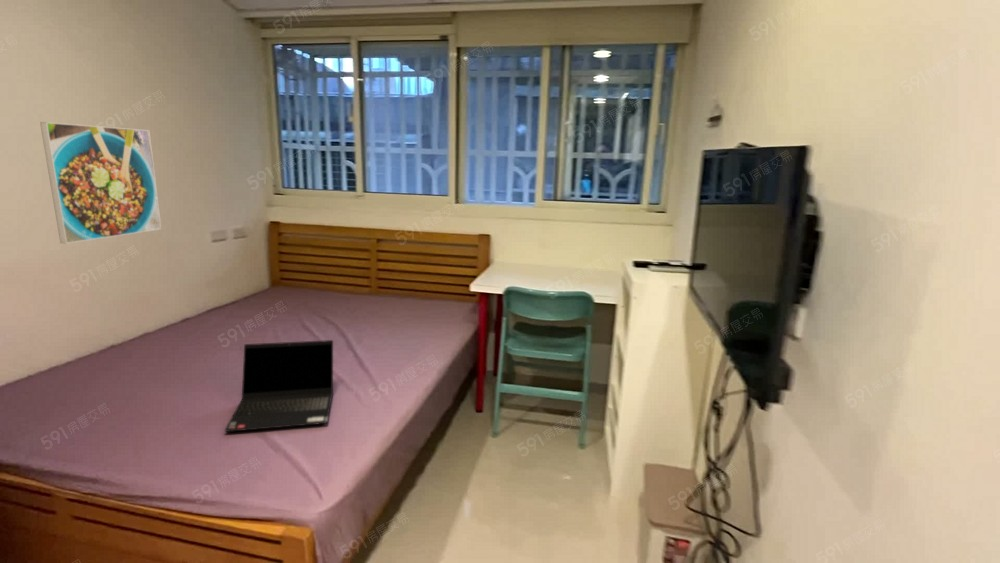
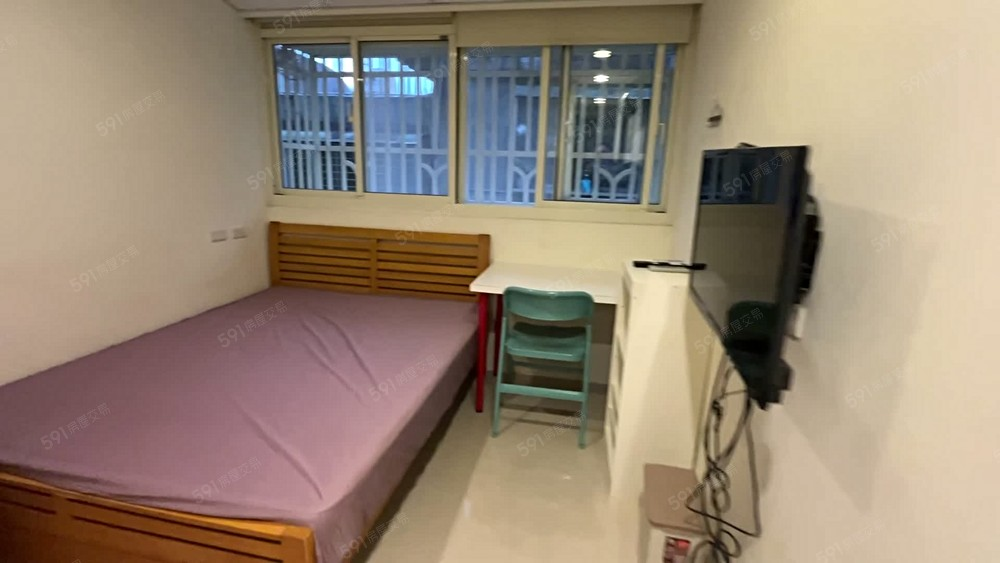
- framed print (108, 182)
- laptop computer (283, 382)
